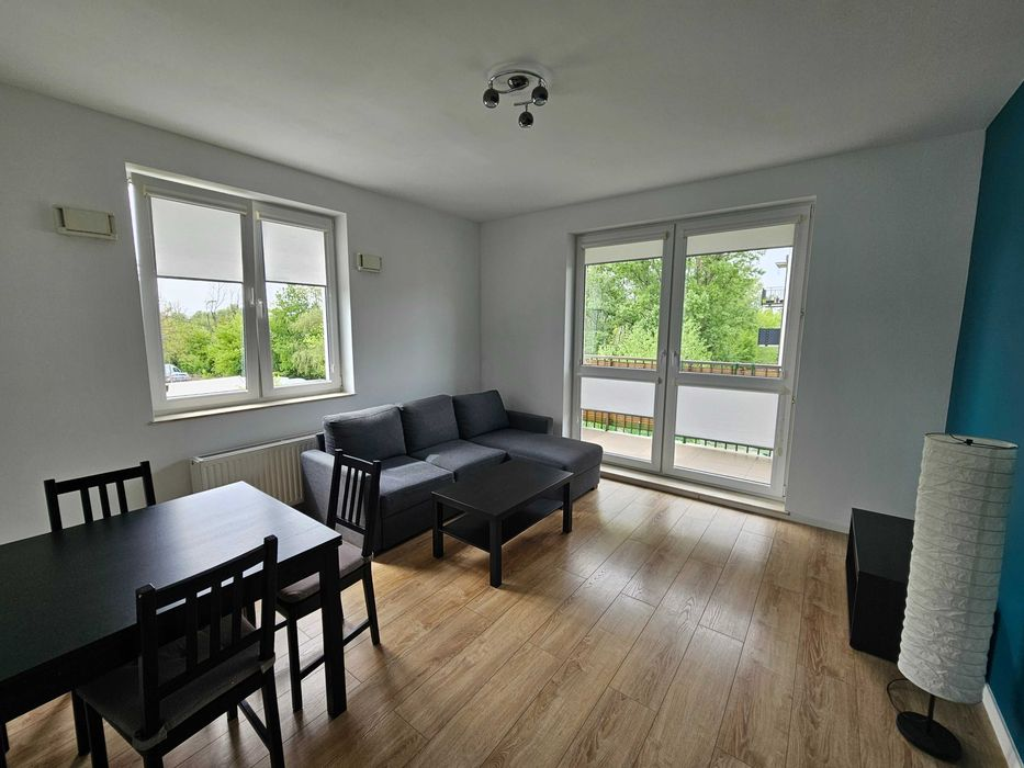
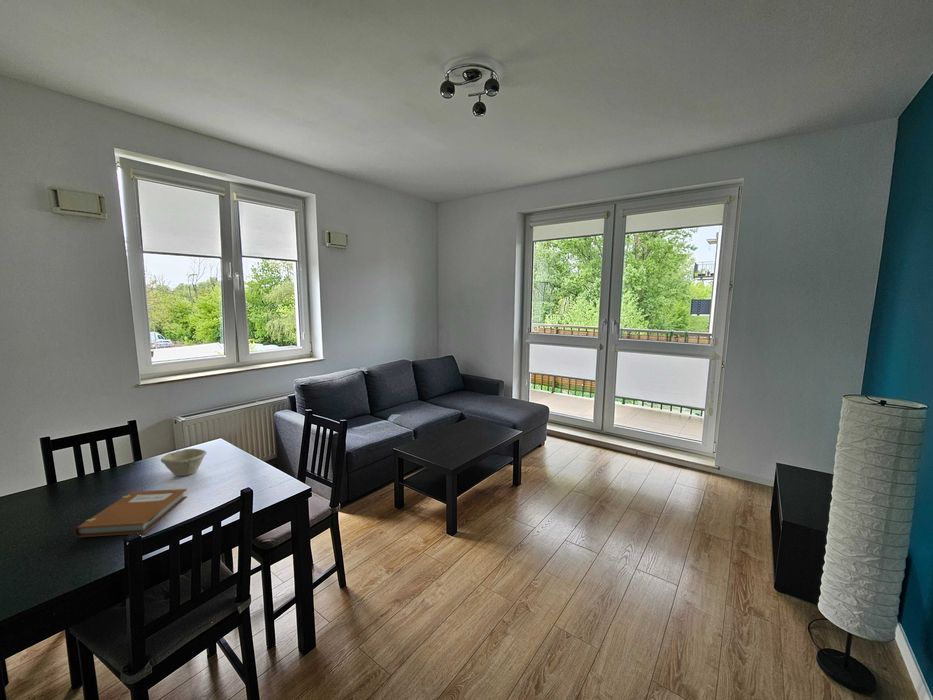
+ bowl (184, 462)
+ notebook (137, 509)
